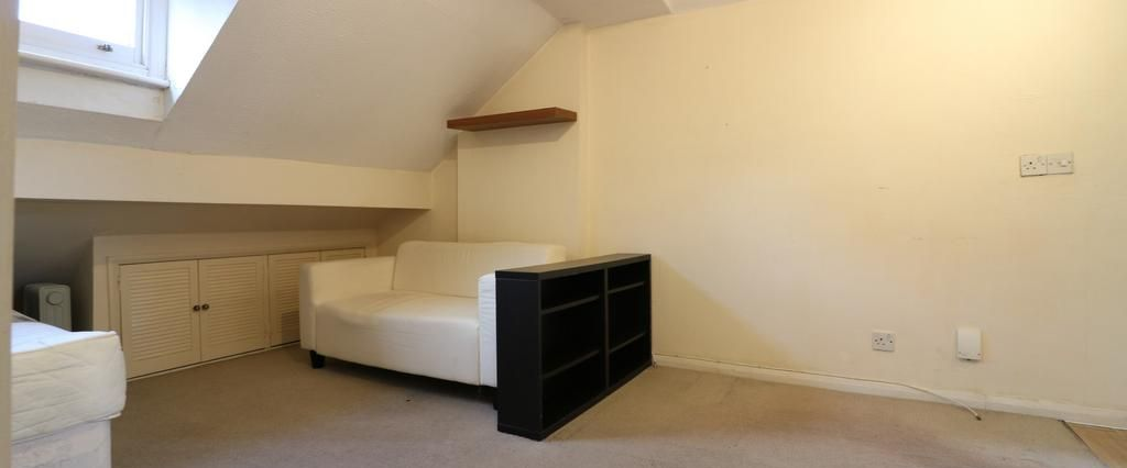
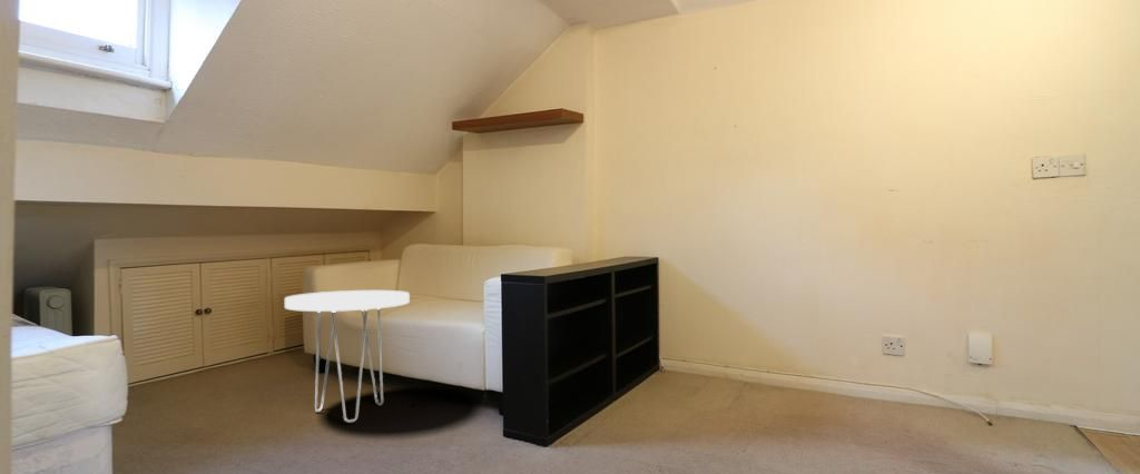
+ side table (338, 354)
